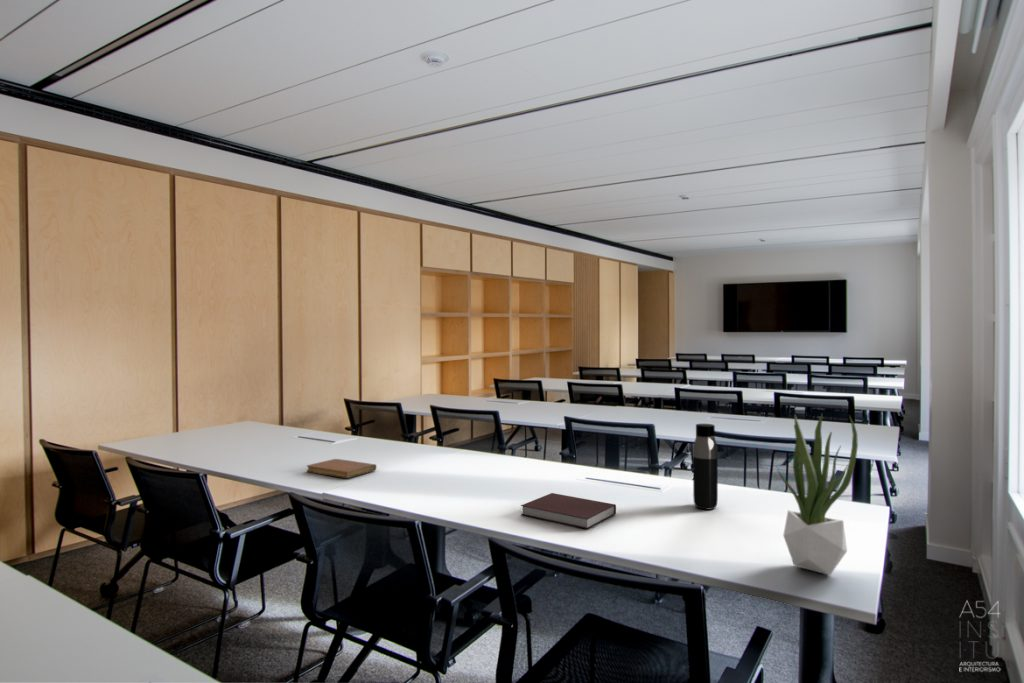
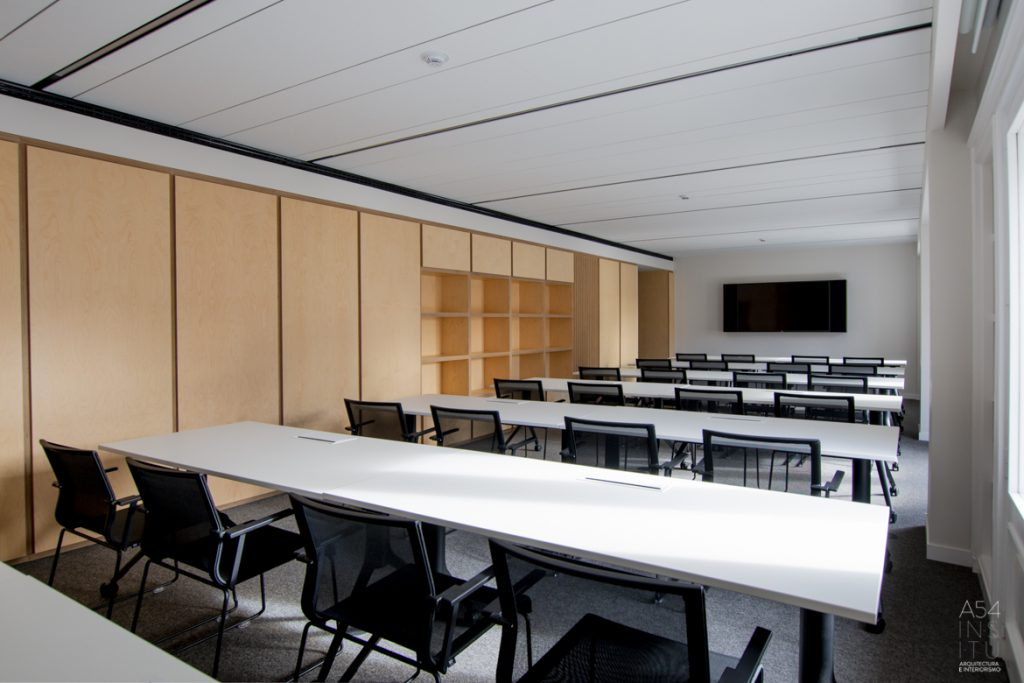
- notebook (341, 467)
- potted plant (819, 491)
- notebook (568, 509)
- water bottle (705, 465)
